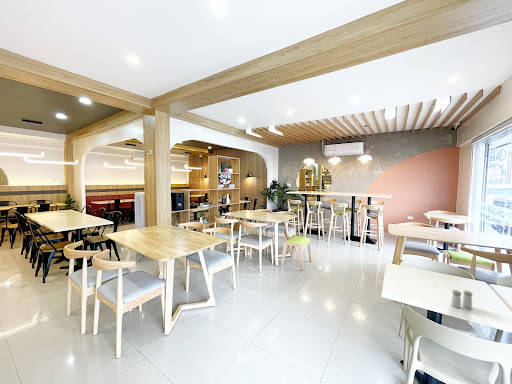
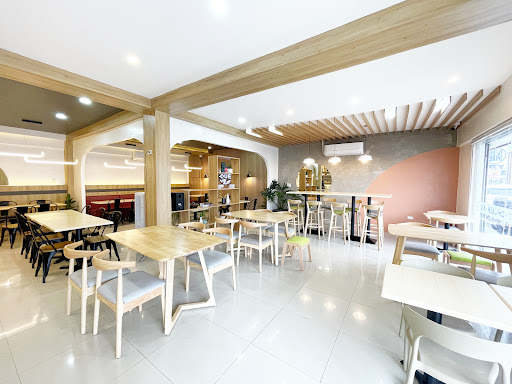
- salt and pepper shaker (460, 298)
